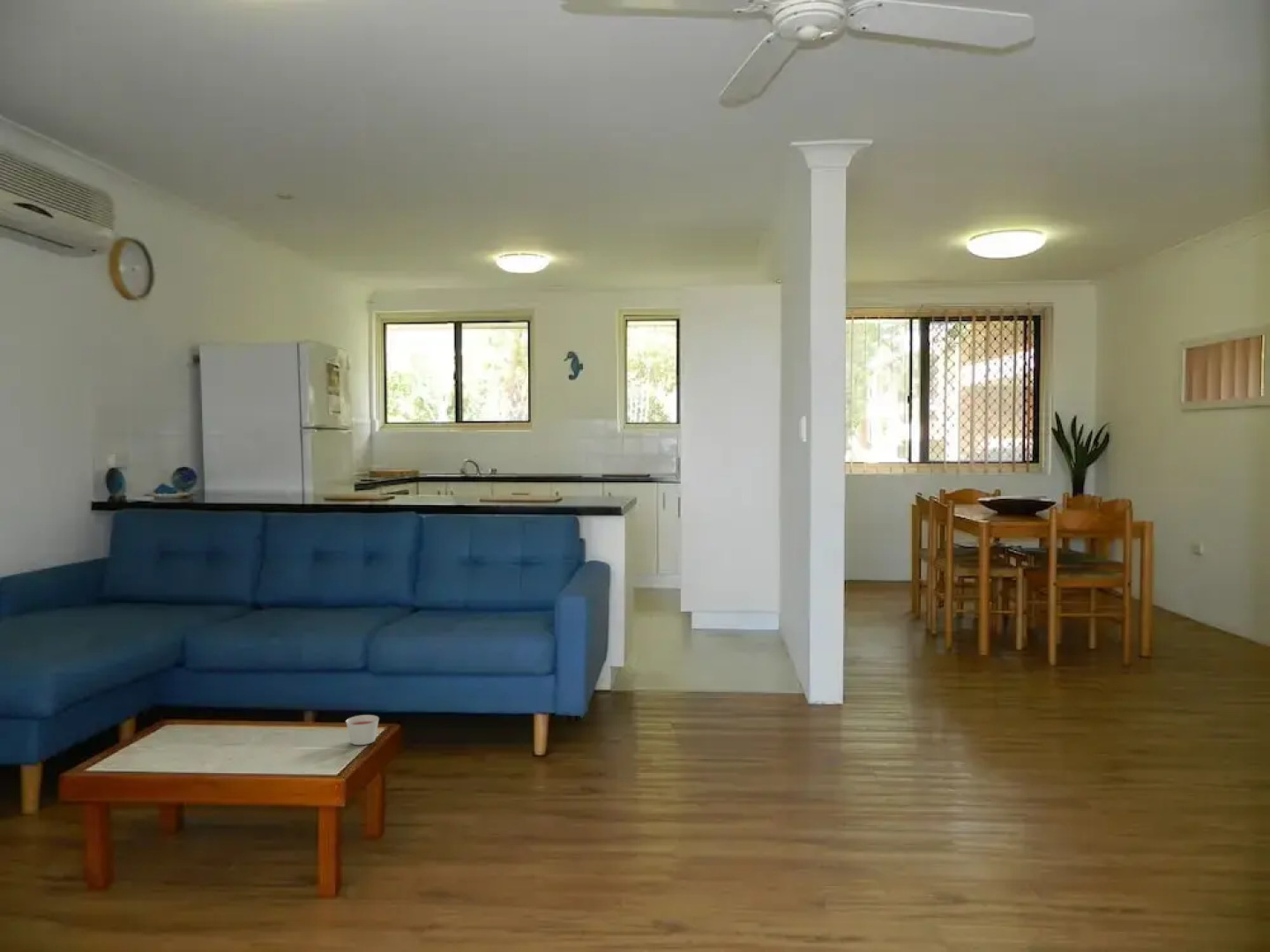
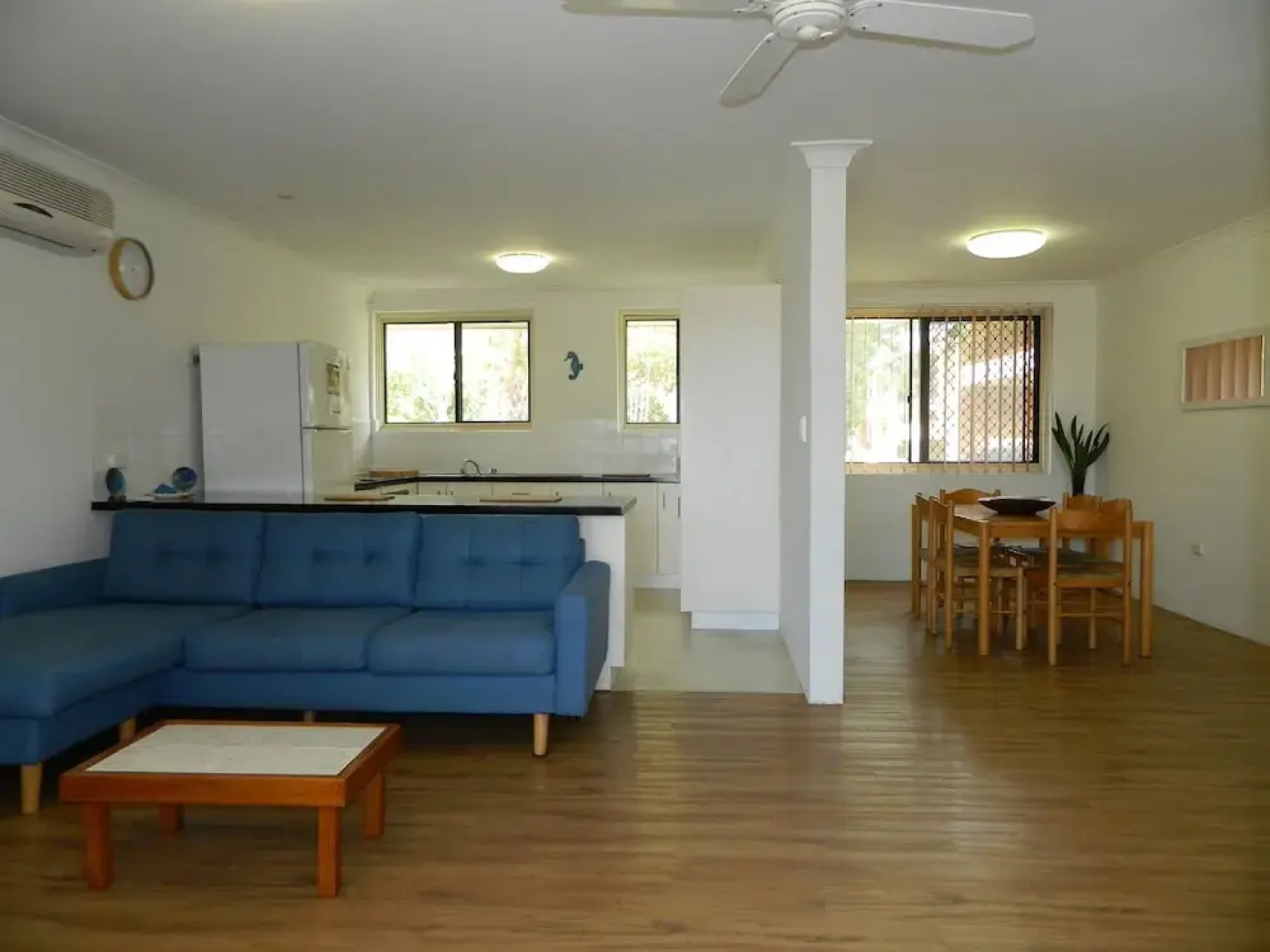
- candle (362, 730)
